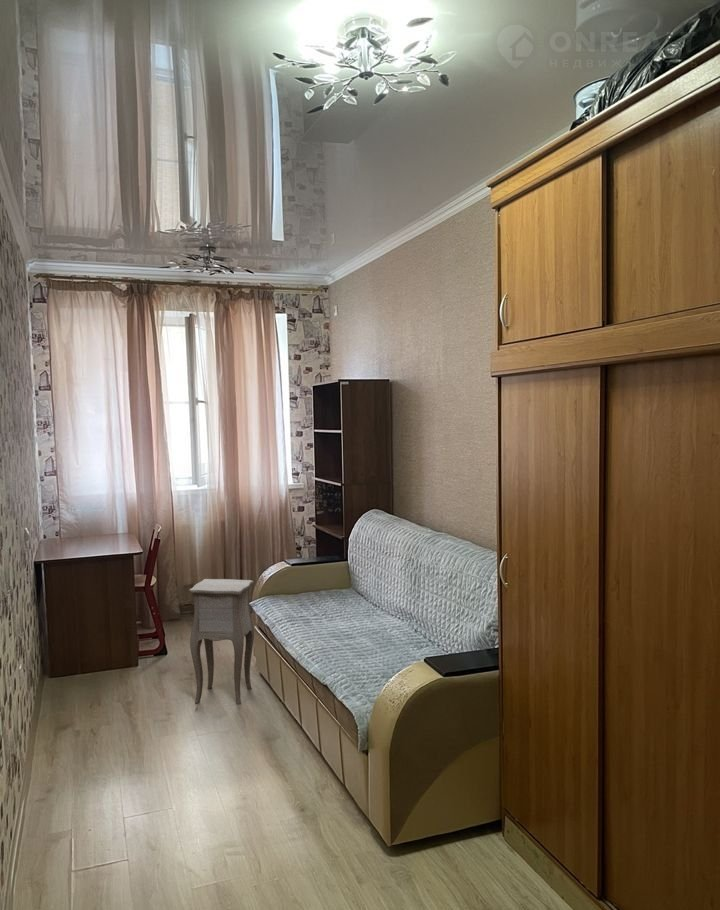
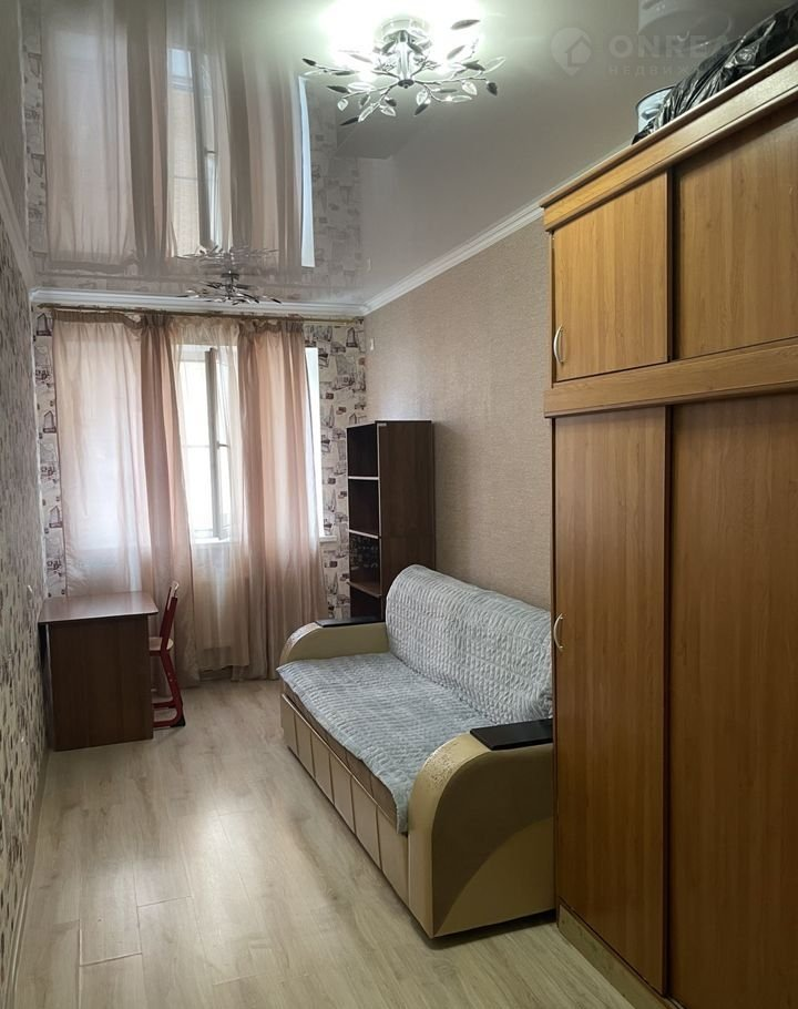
- side table (223, 639)
